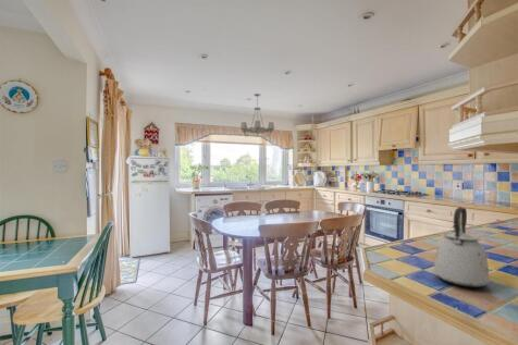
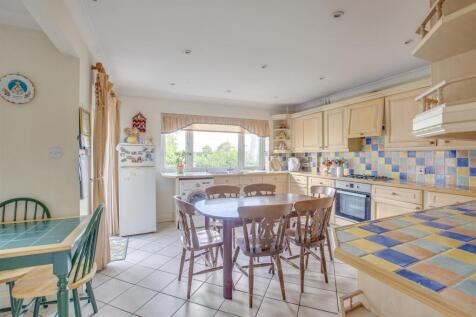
- kettle (461, 243)
- chandelier (257, 114)
